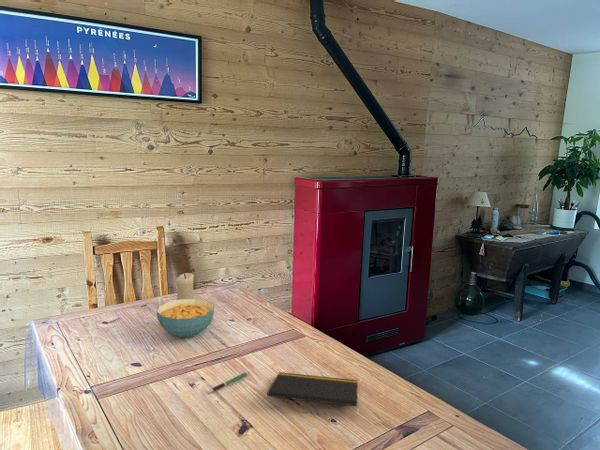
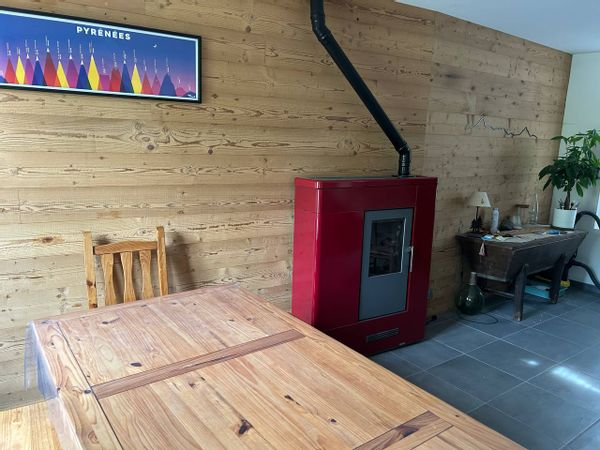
- pen (229, 382)
- cereal bowl (186, 321)
- candle (184, 291)
- notepad (314, 388)
